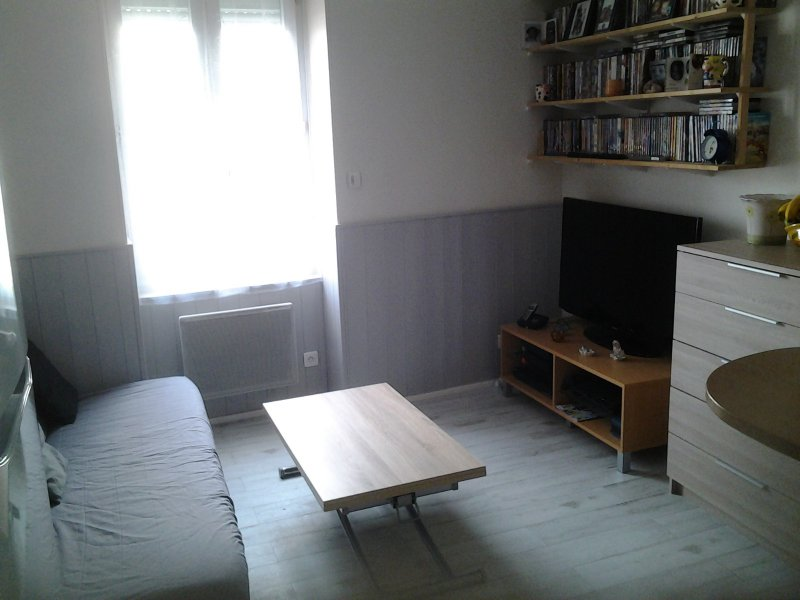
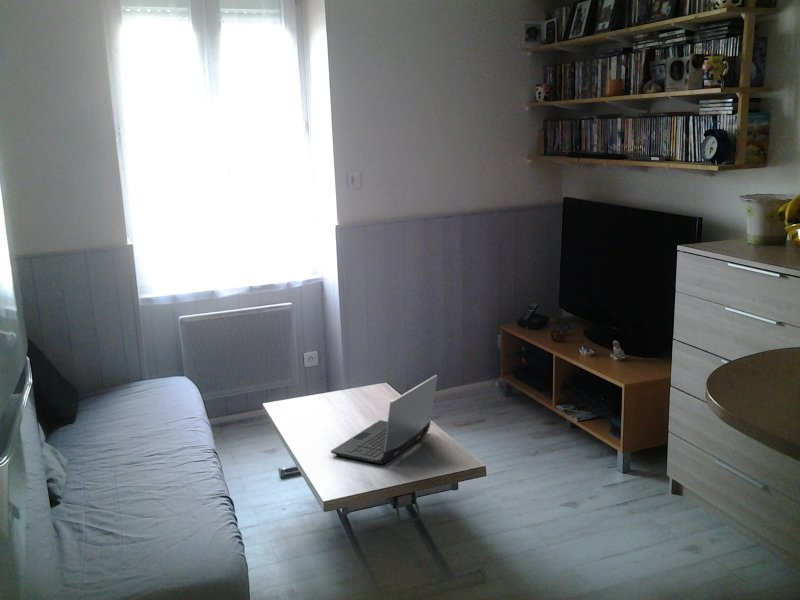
+ laptop computer (388, 415)
